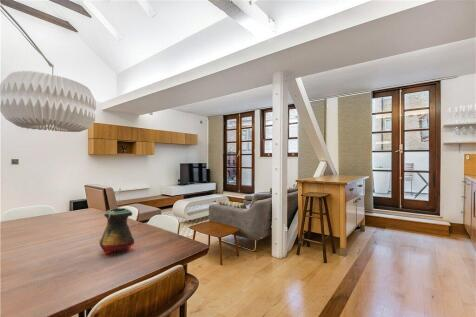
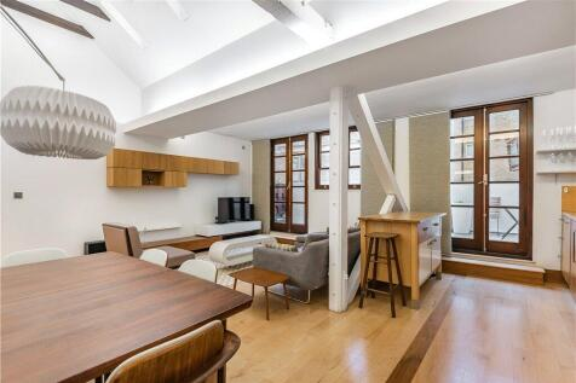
- vase (116, 230)
